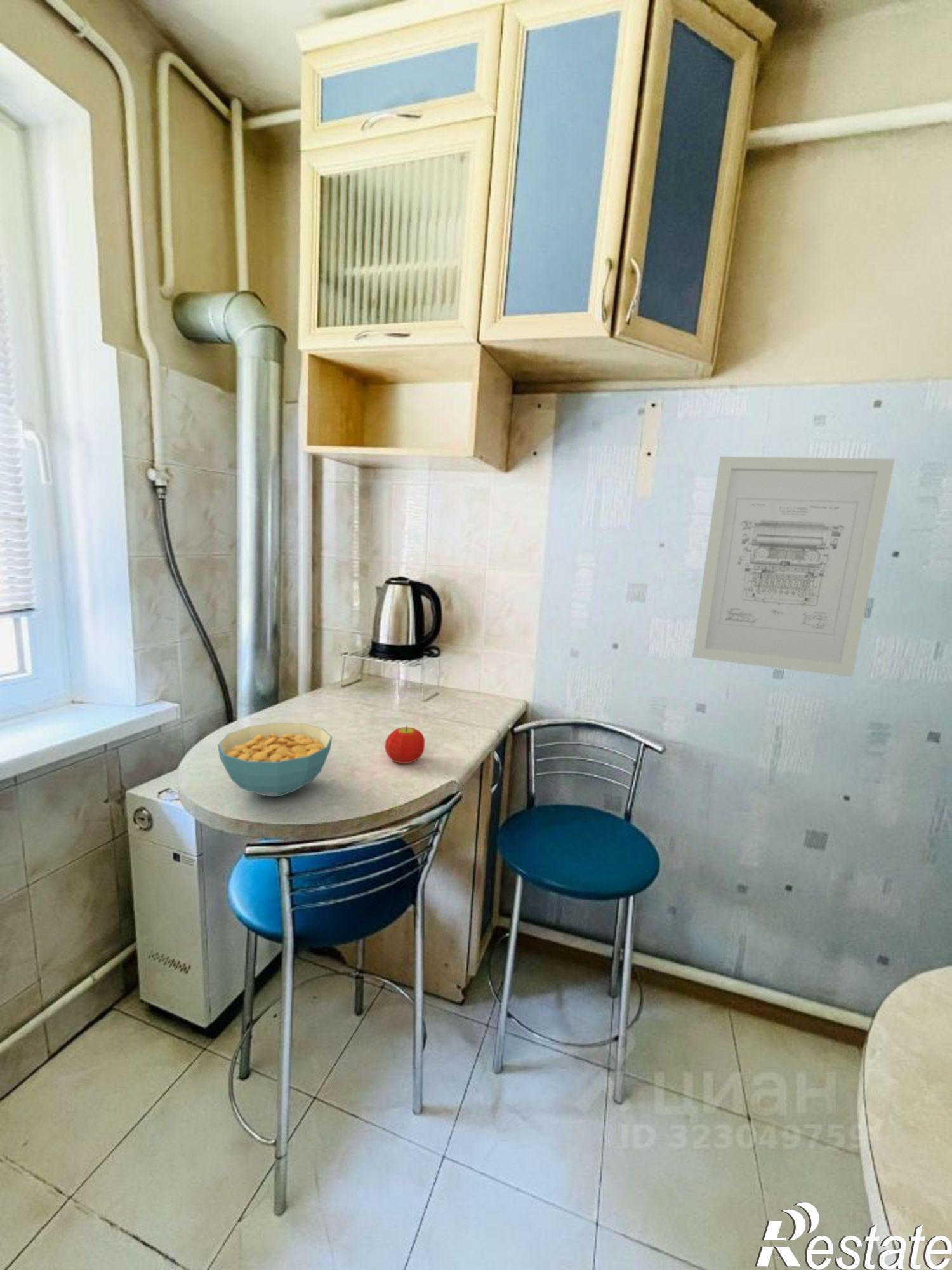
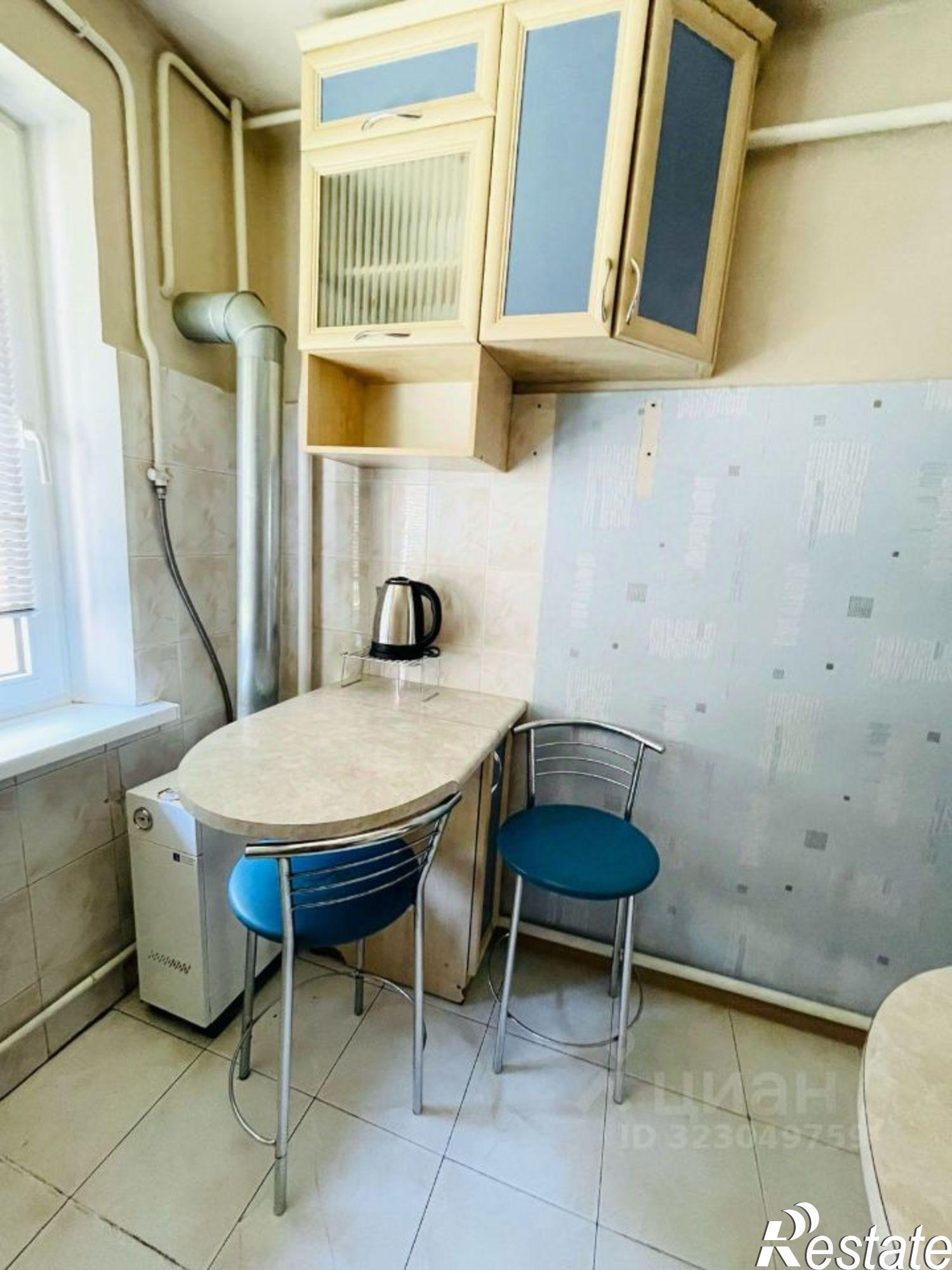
- wall art (785, 566)
- fruit (404, 743)
- cereal bowl (277, 765)
